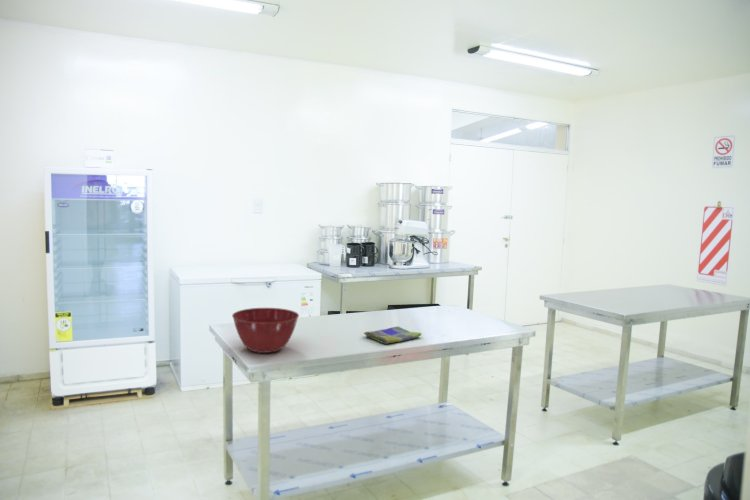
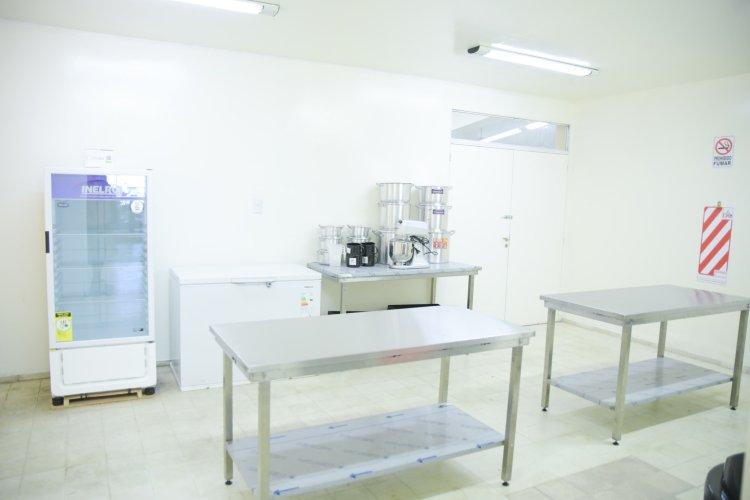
- mixing bowl (265, 331)
- dish towel (392, 334)
